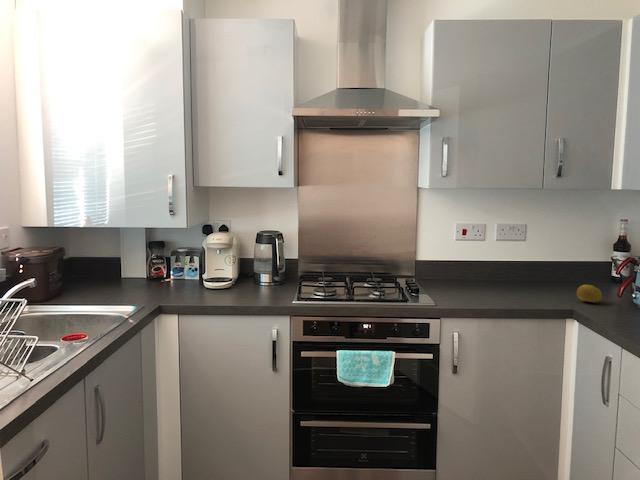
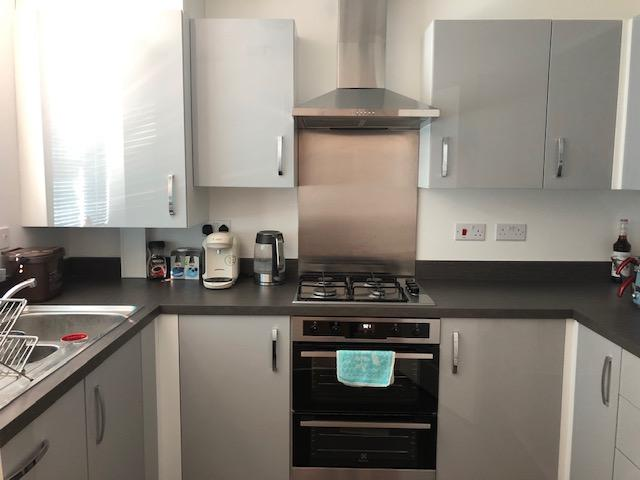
- fruit (588, 293)
